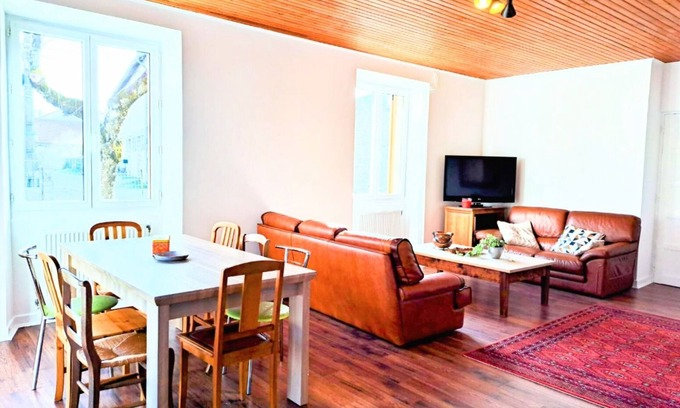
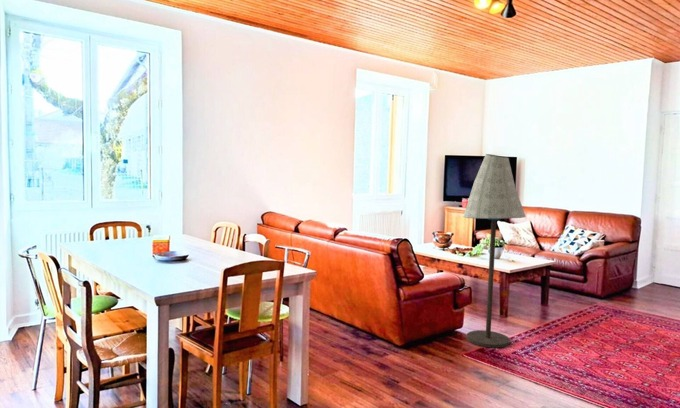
+ floor lamp (492, 248)
